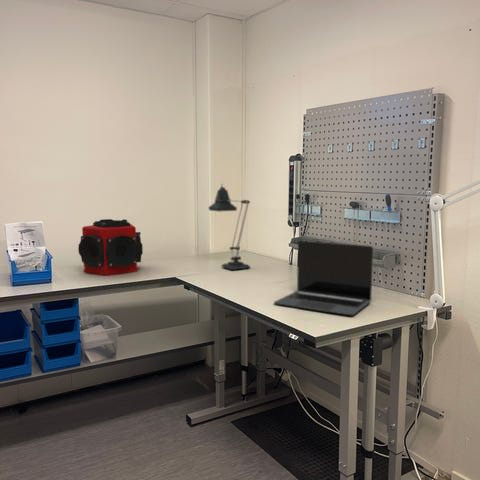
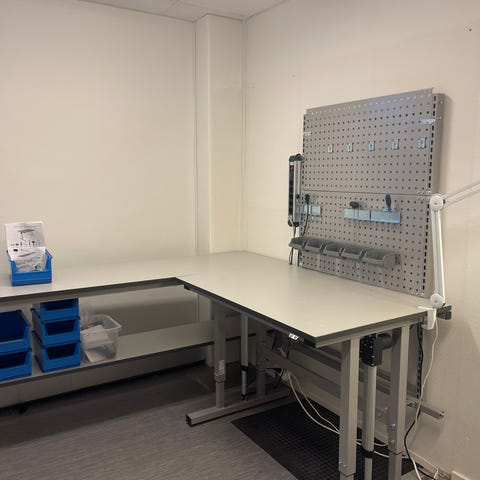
- laptop (323, 275)
- speaker (111, 245)
- desk lamp (236, 226)
